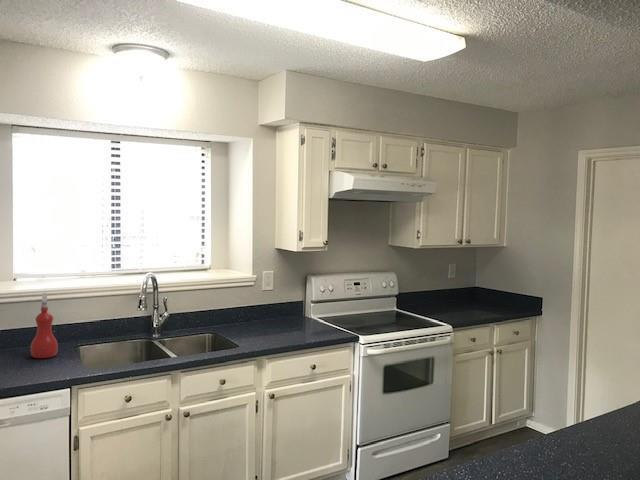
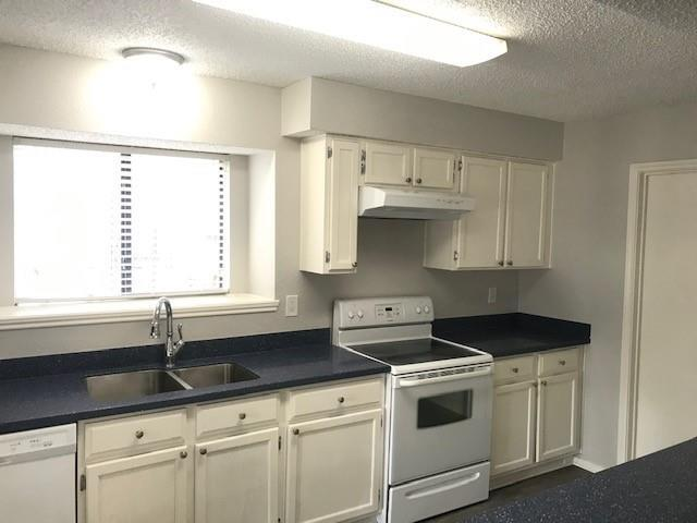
- spray bottle (44, 324)
